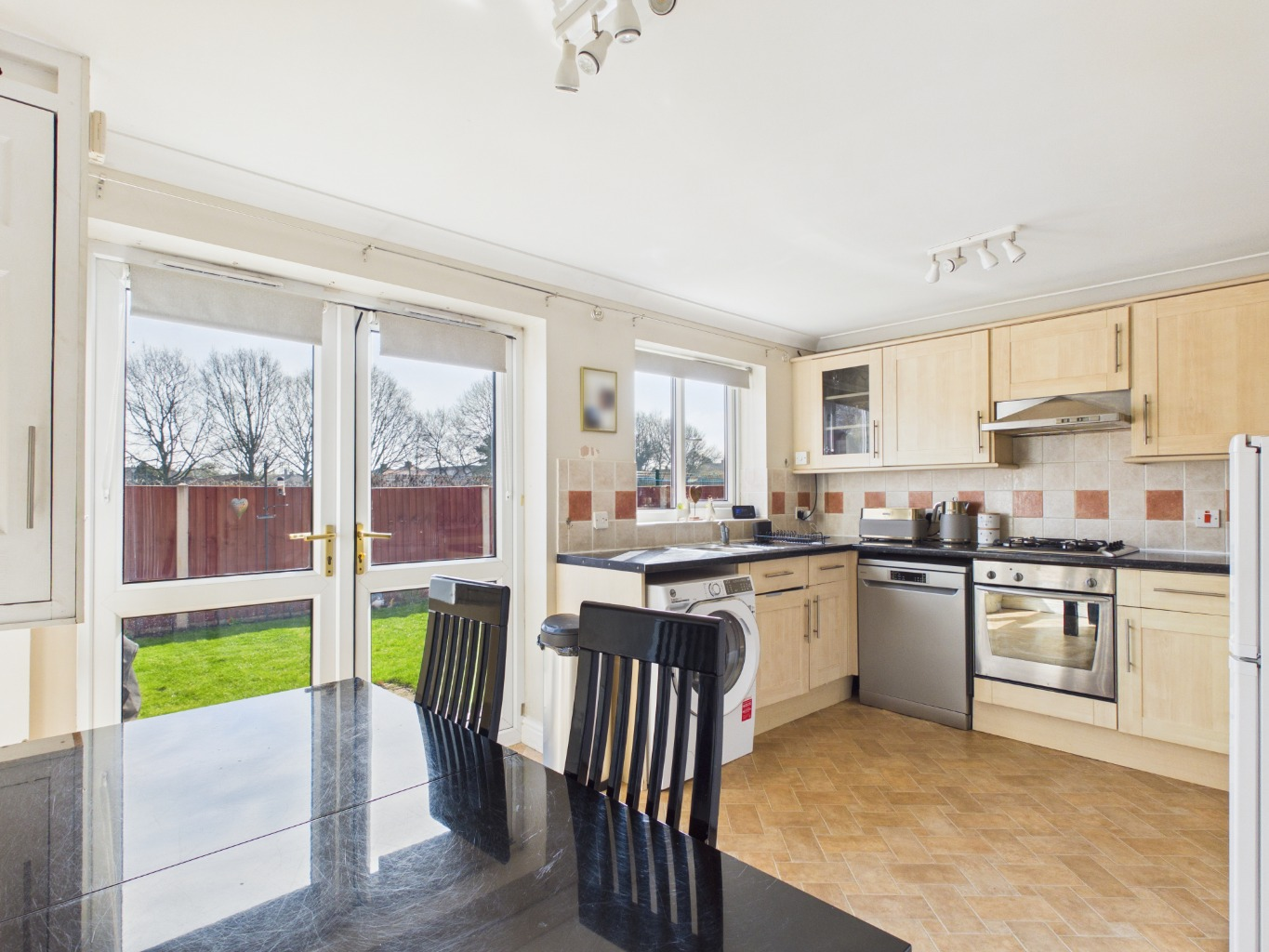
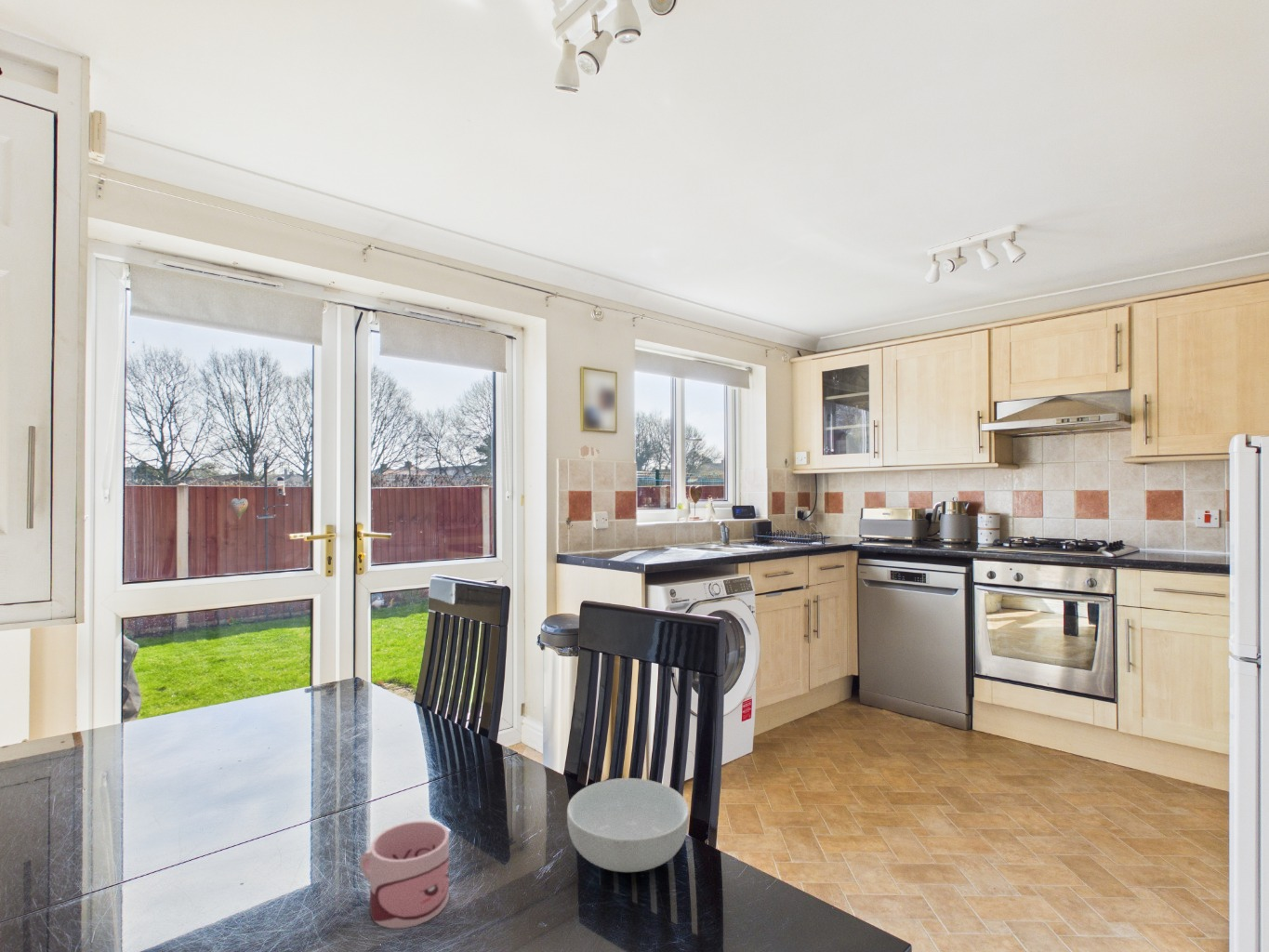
+ cereal bowl (628, 830)
+ mug (402, 868)
